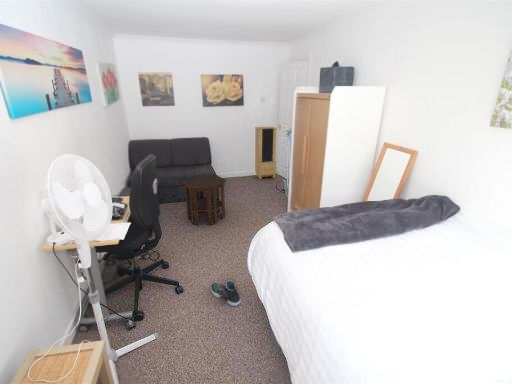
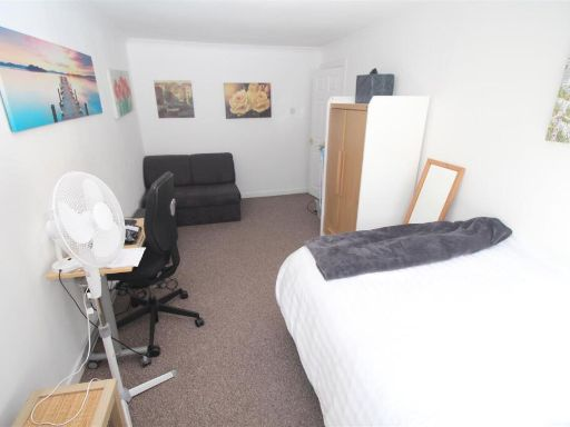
- side table (205, 199)
- storage cabinet (265, 152)
- sneaker (225, 287)
